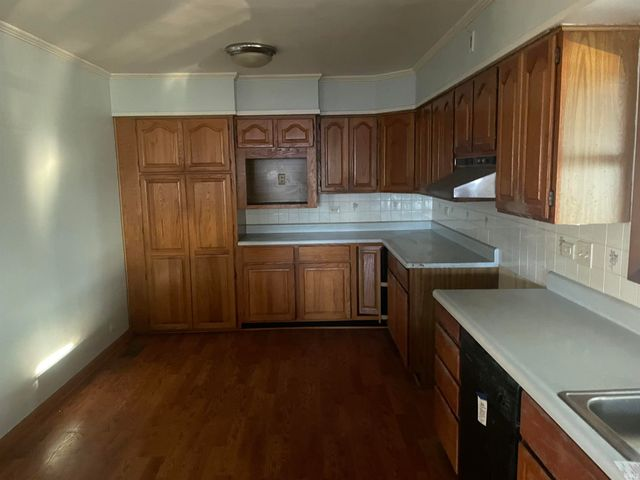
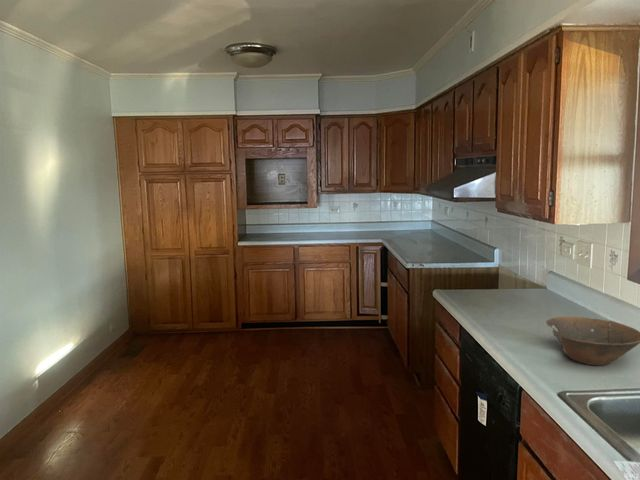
+ bowl (591, 343)
